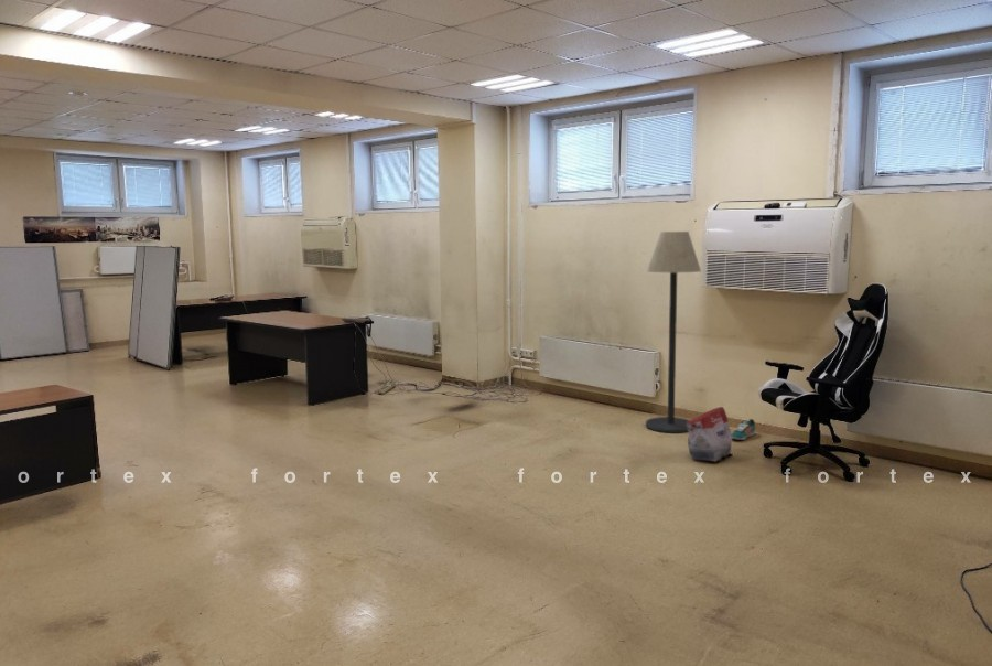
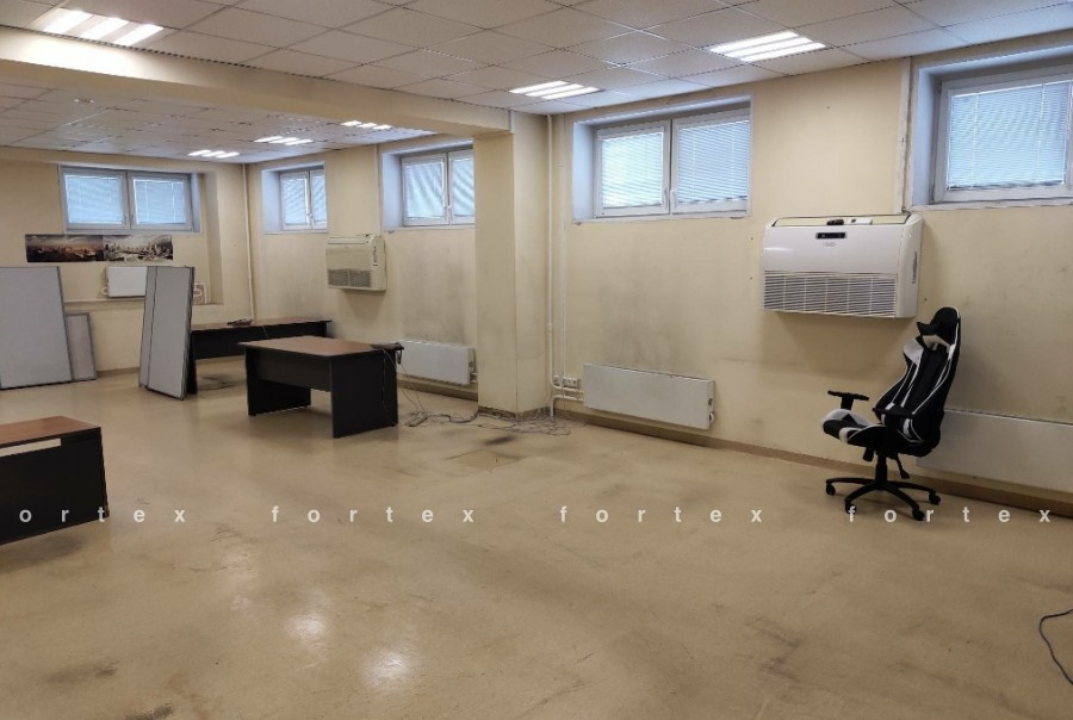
- sneaker (742, 429)
- bag (712, 430)
- floor lamp (672, 330)
